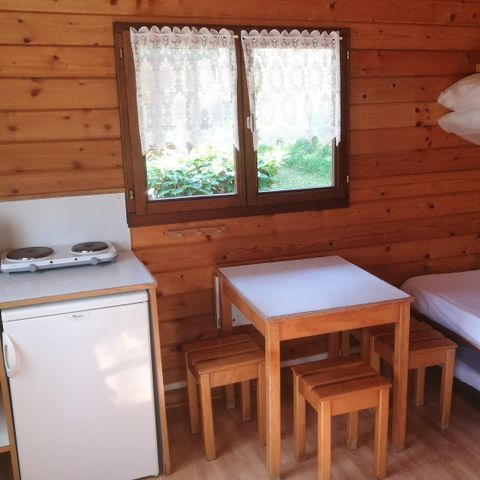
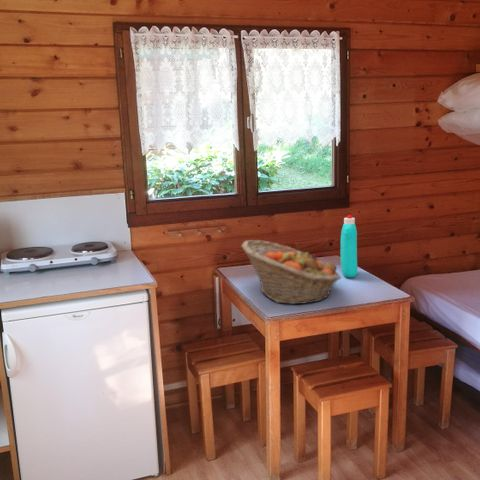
+ fruit basket (290, 268)
+ bottle (348, 245)
